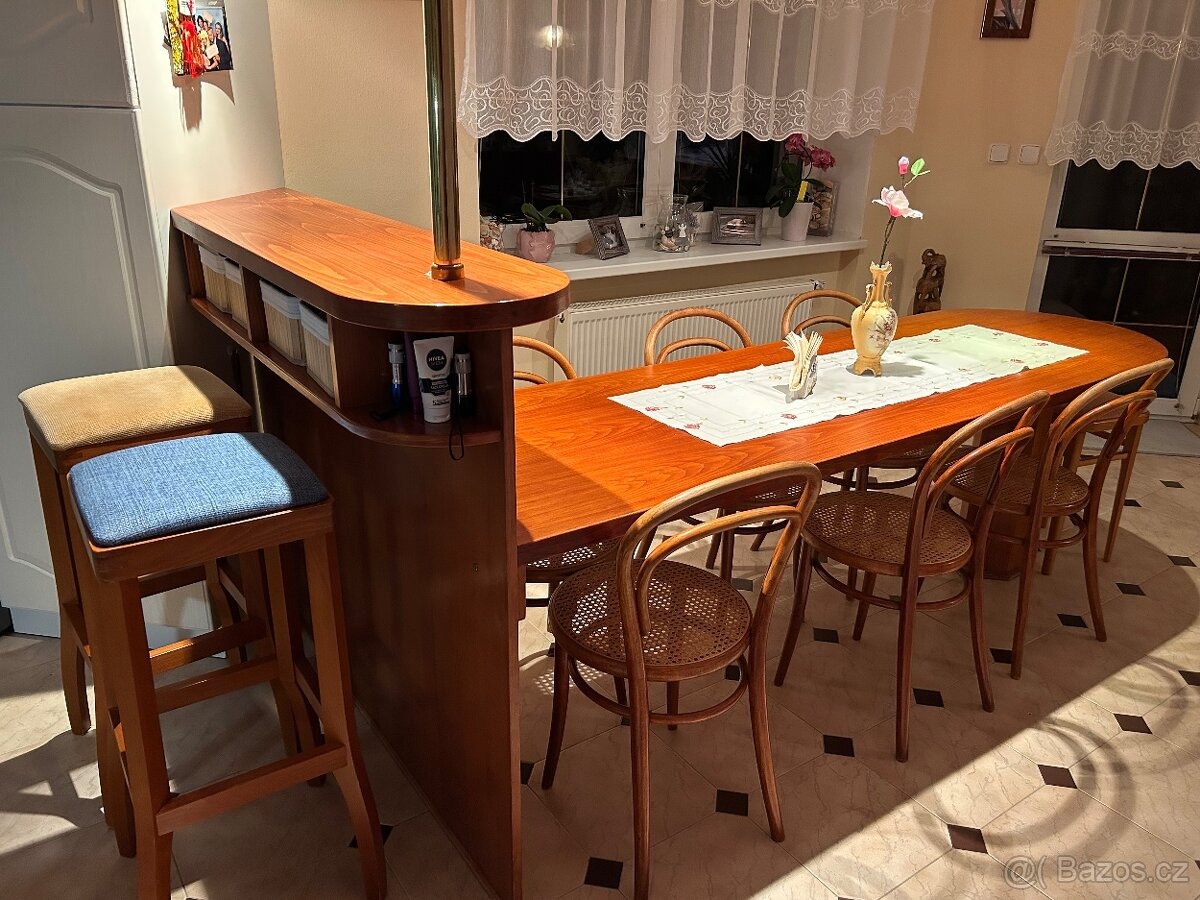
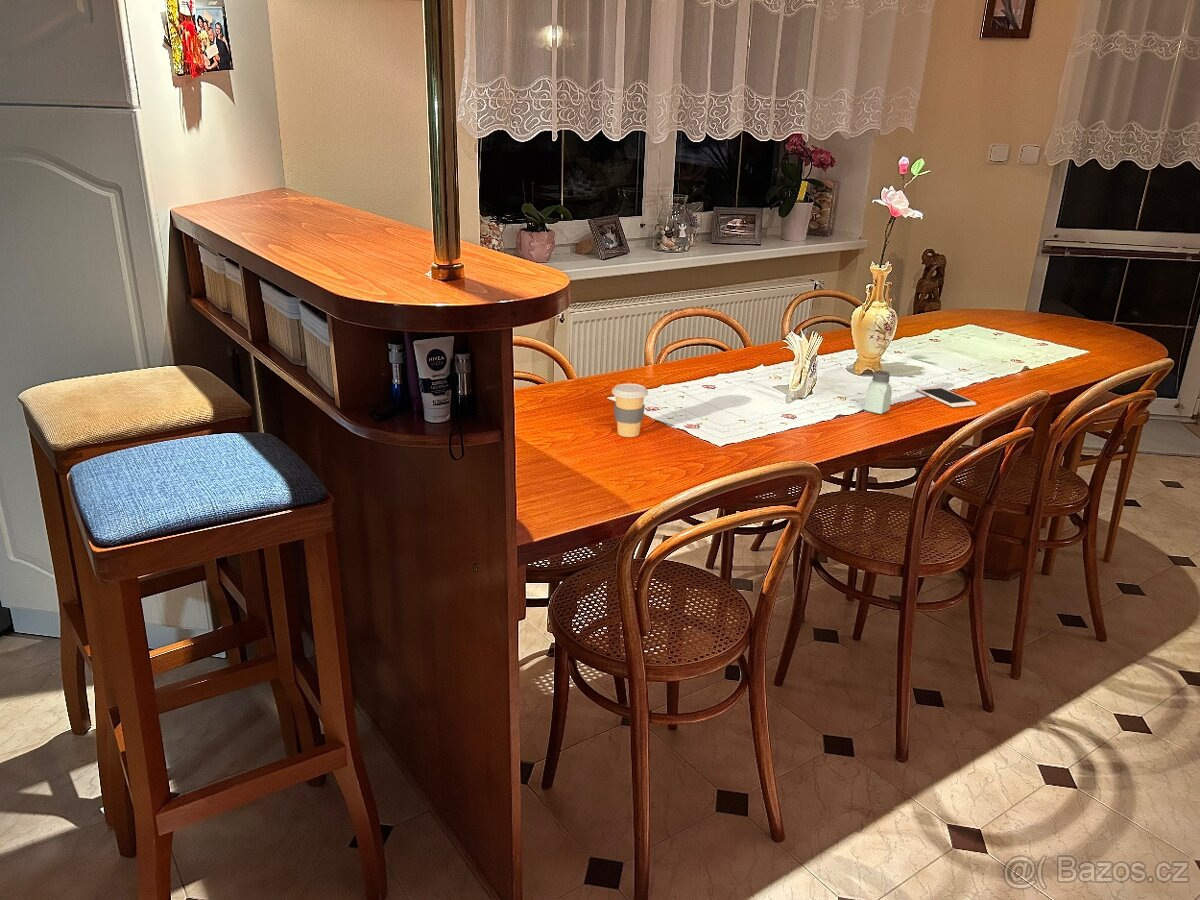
+ coffee cup (629, 410)
+ cell phone (944, 396)
+ saltshaker (879, 391)
